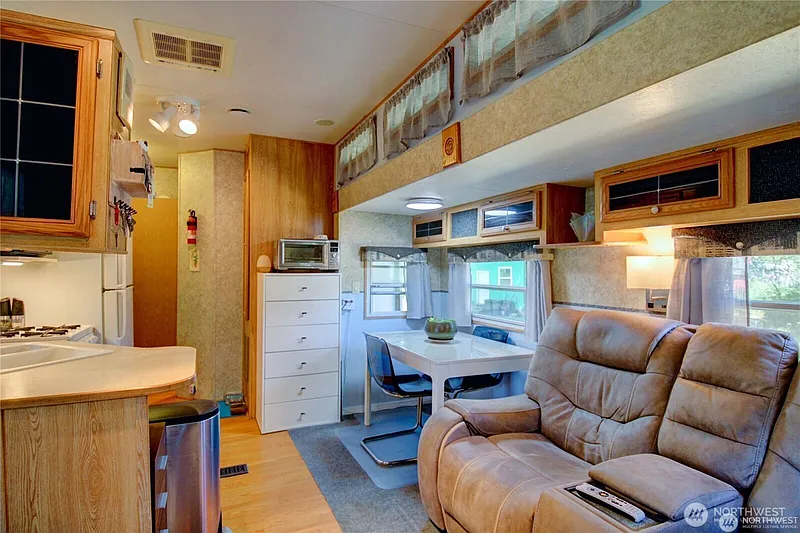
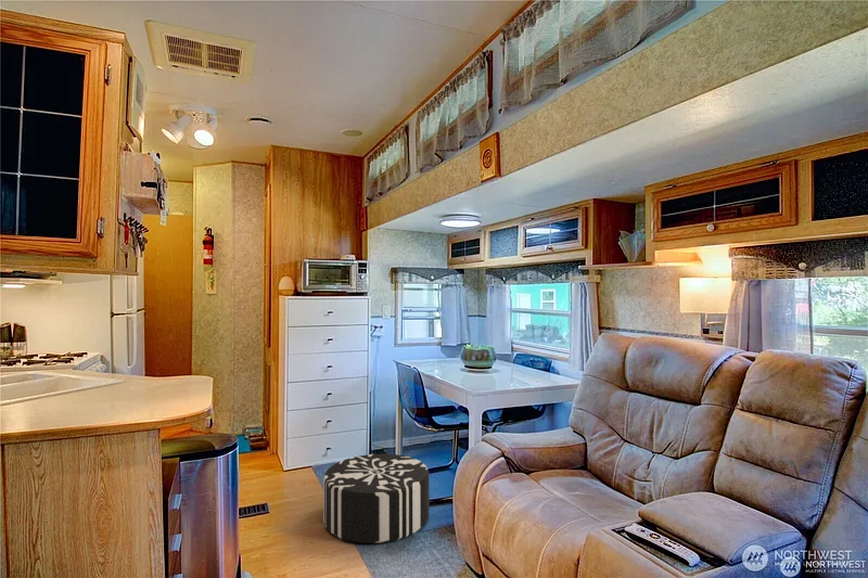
+ pouf (376, 493)
